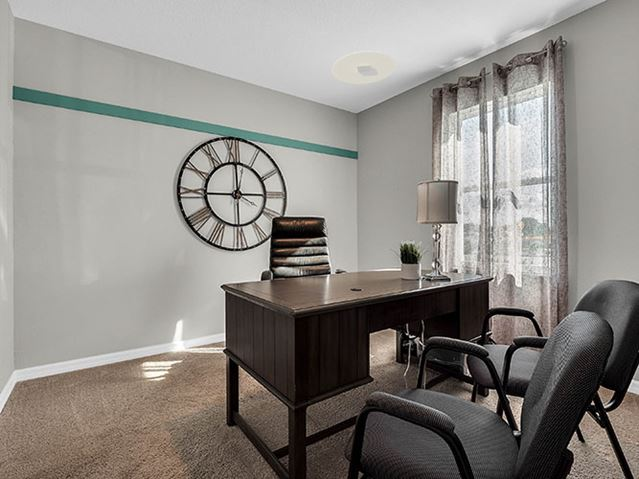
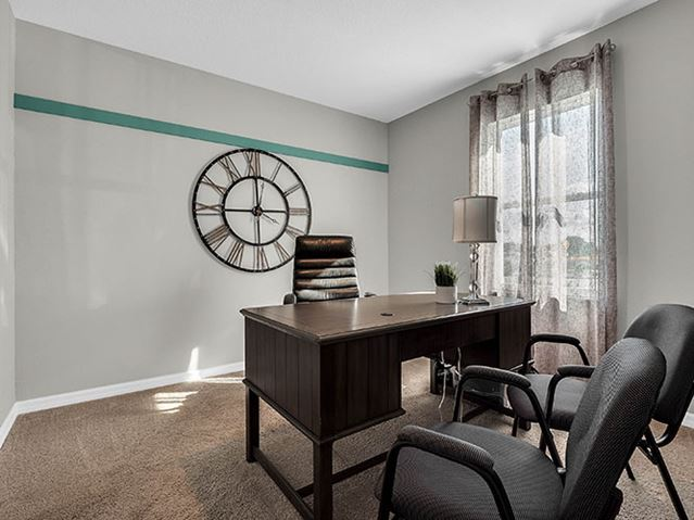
- ceiling light (363, 66)
